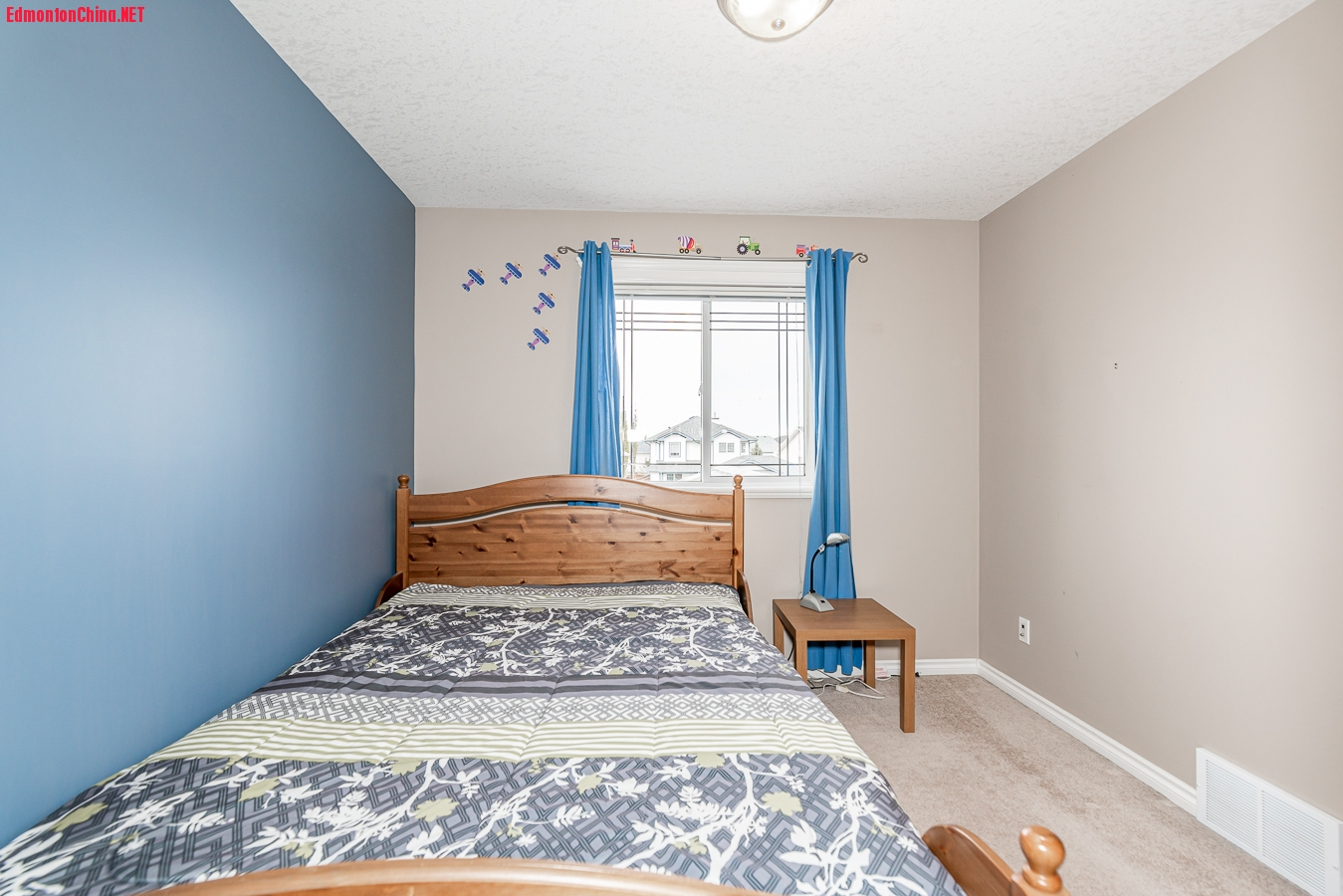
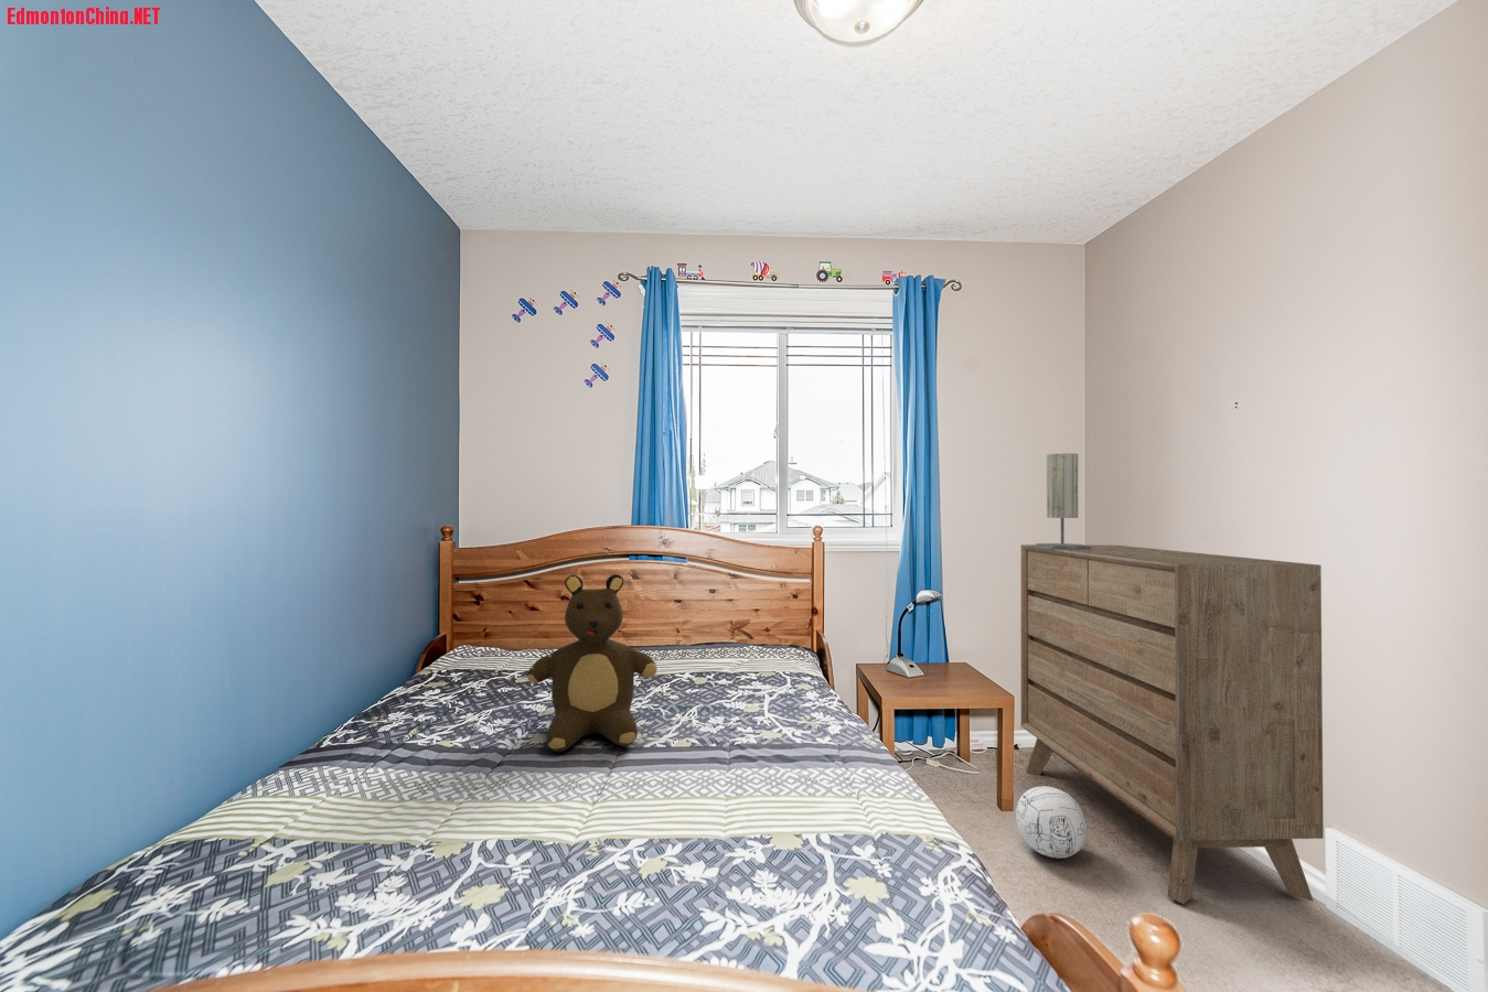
+ table lamp (1063, 500)
+ teddy bear (594, 655)
+ ball (1050, 822)
+ dresser (1140, 686)
